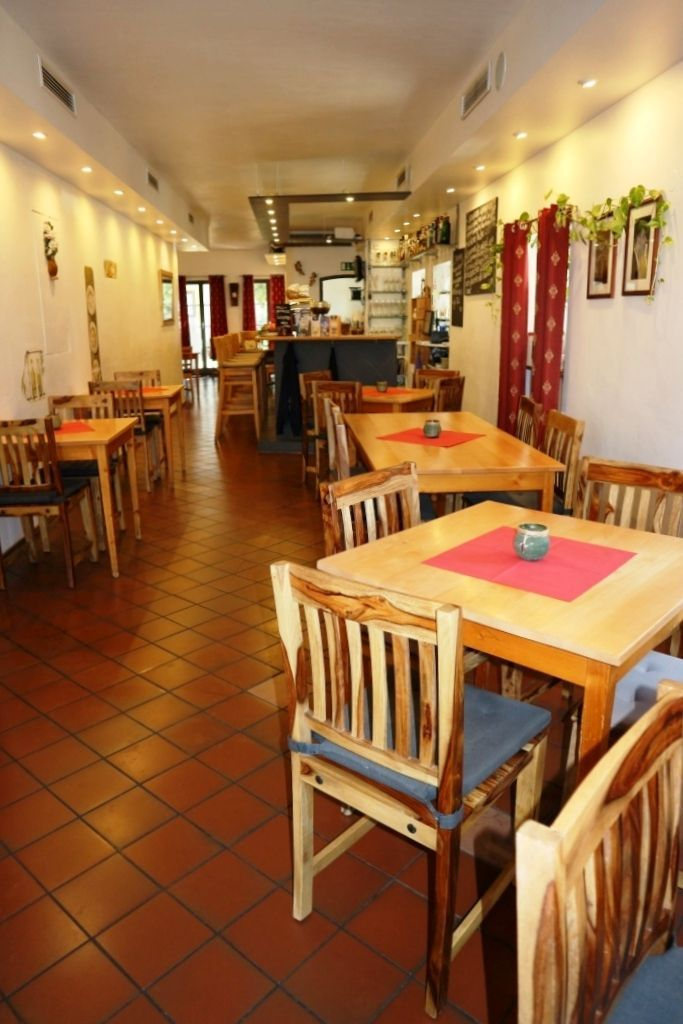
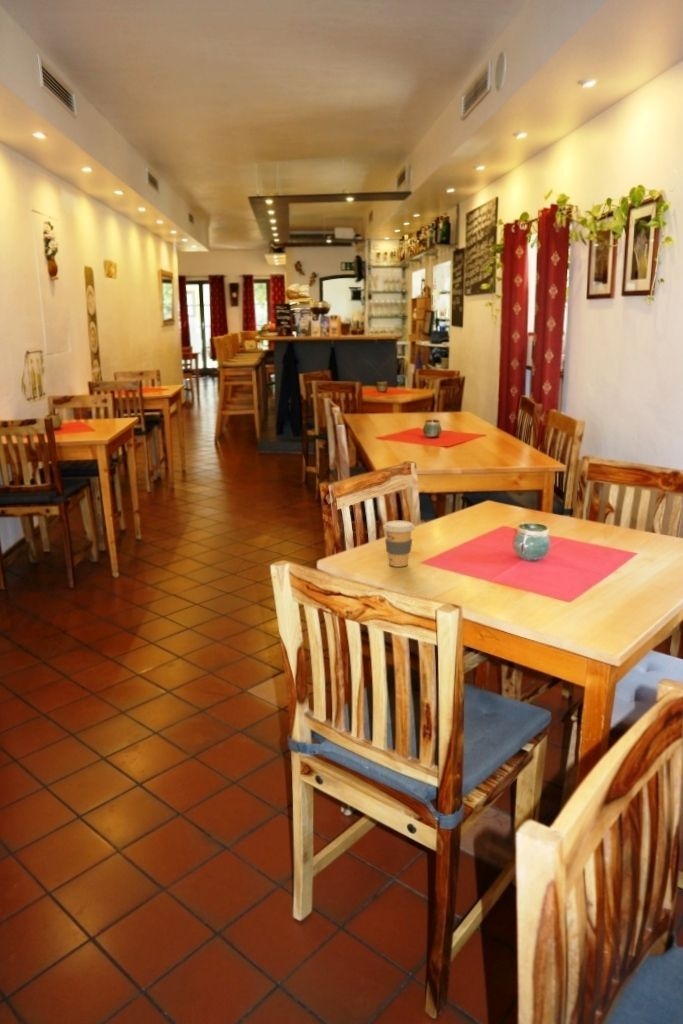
+ coffee cup (398, 543)
